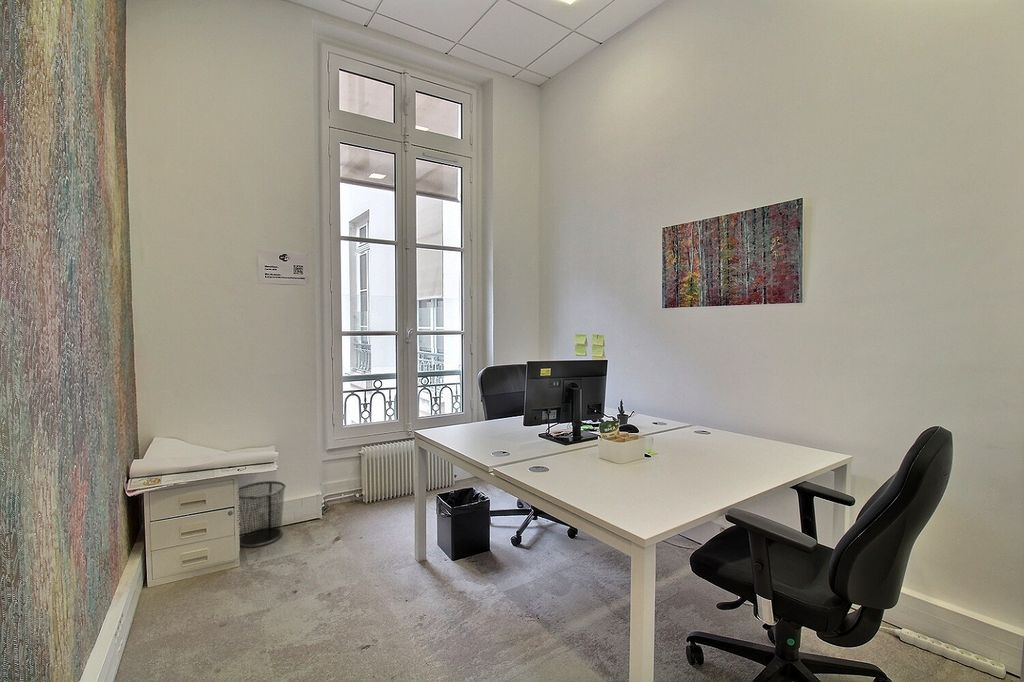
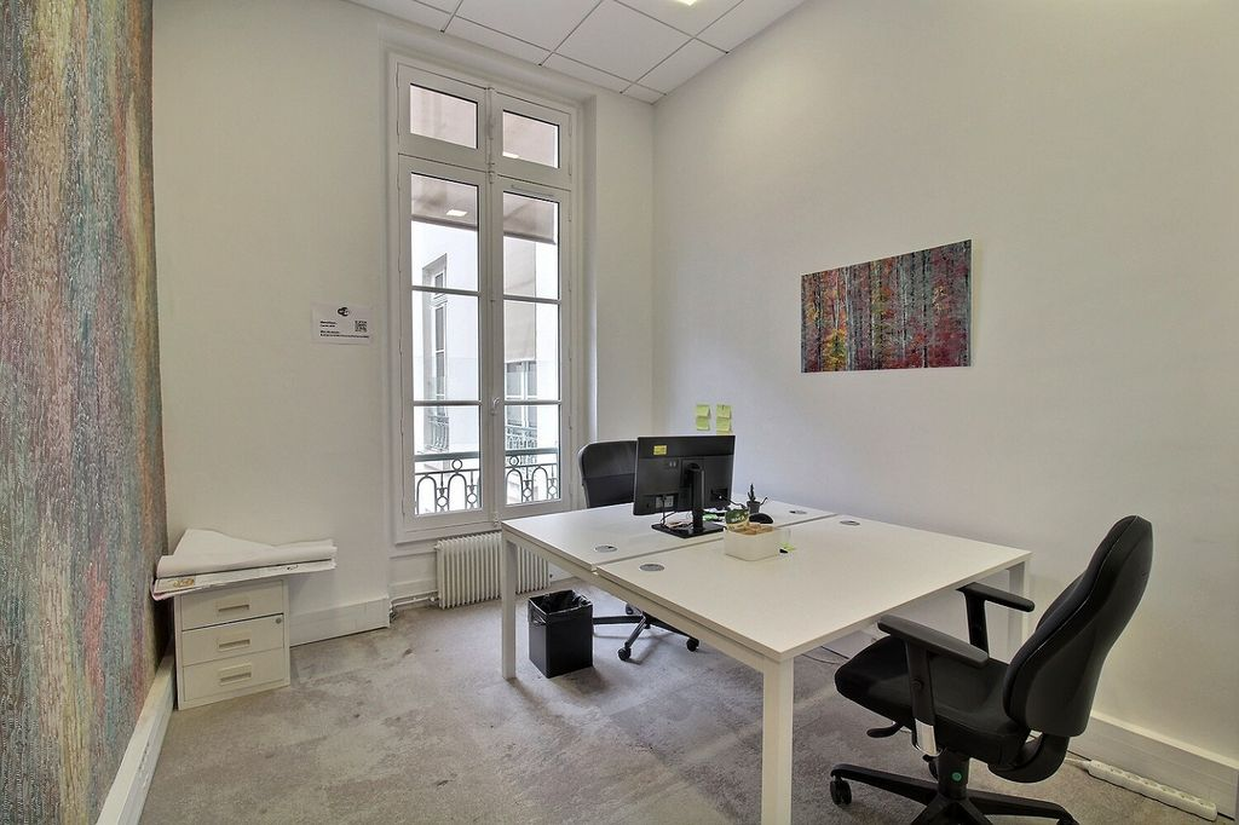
- waste bin (259, 513)
